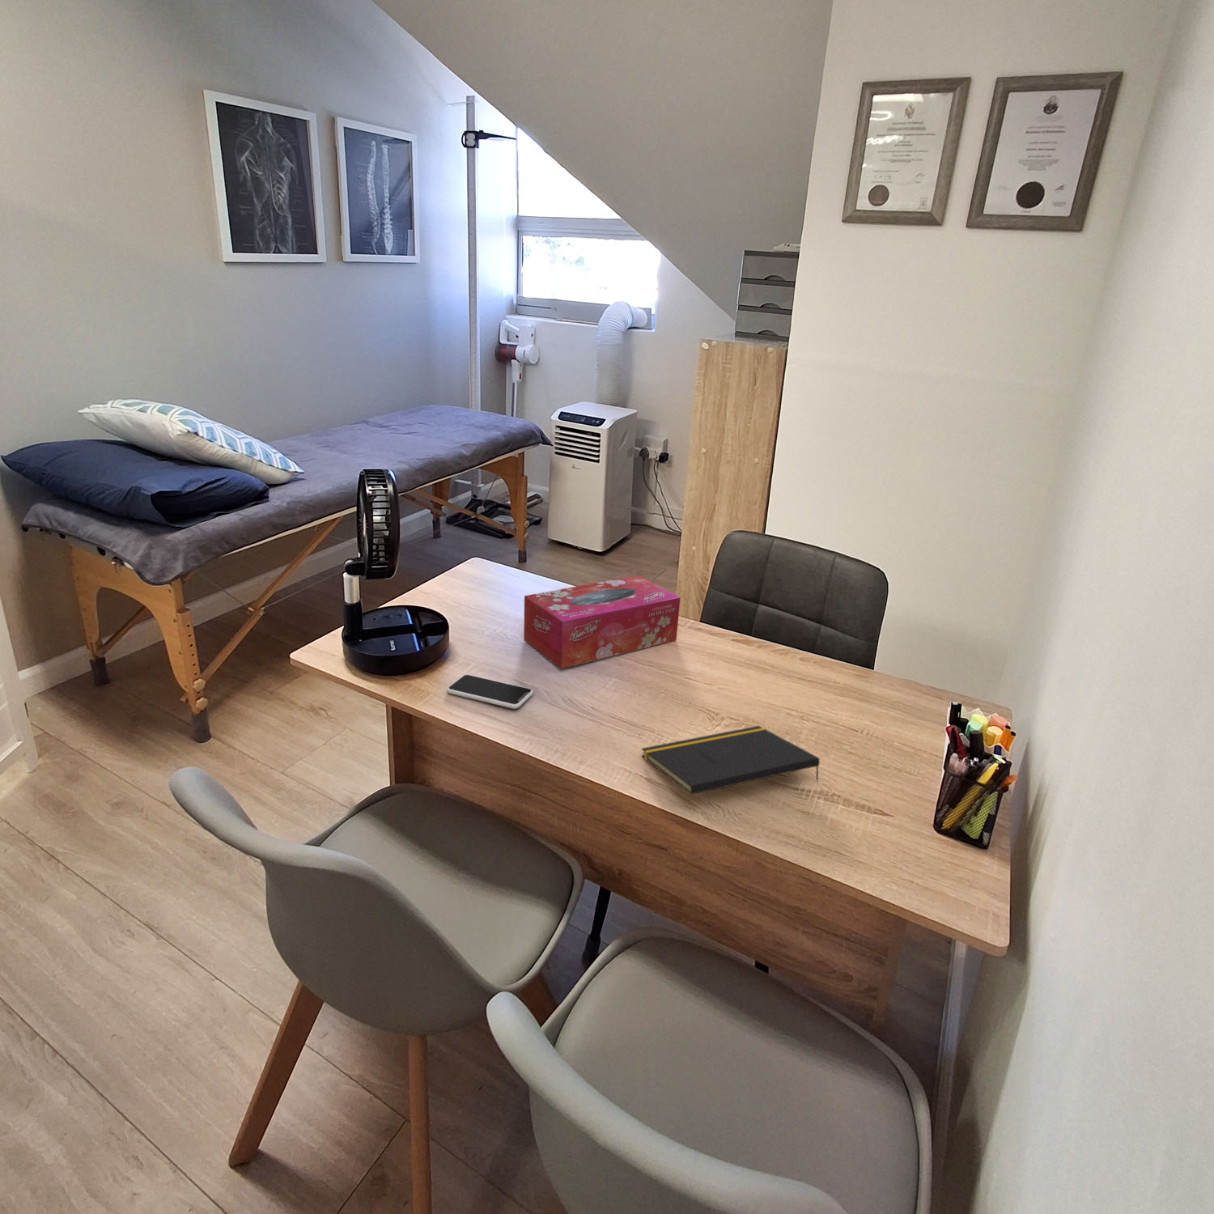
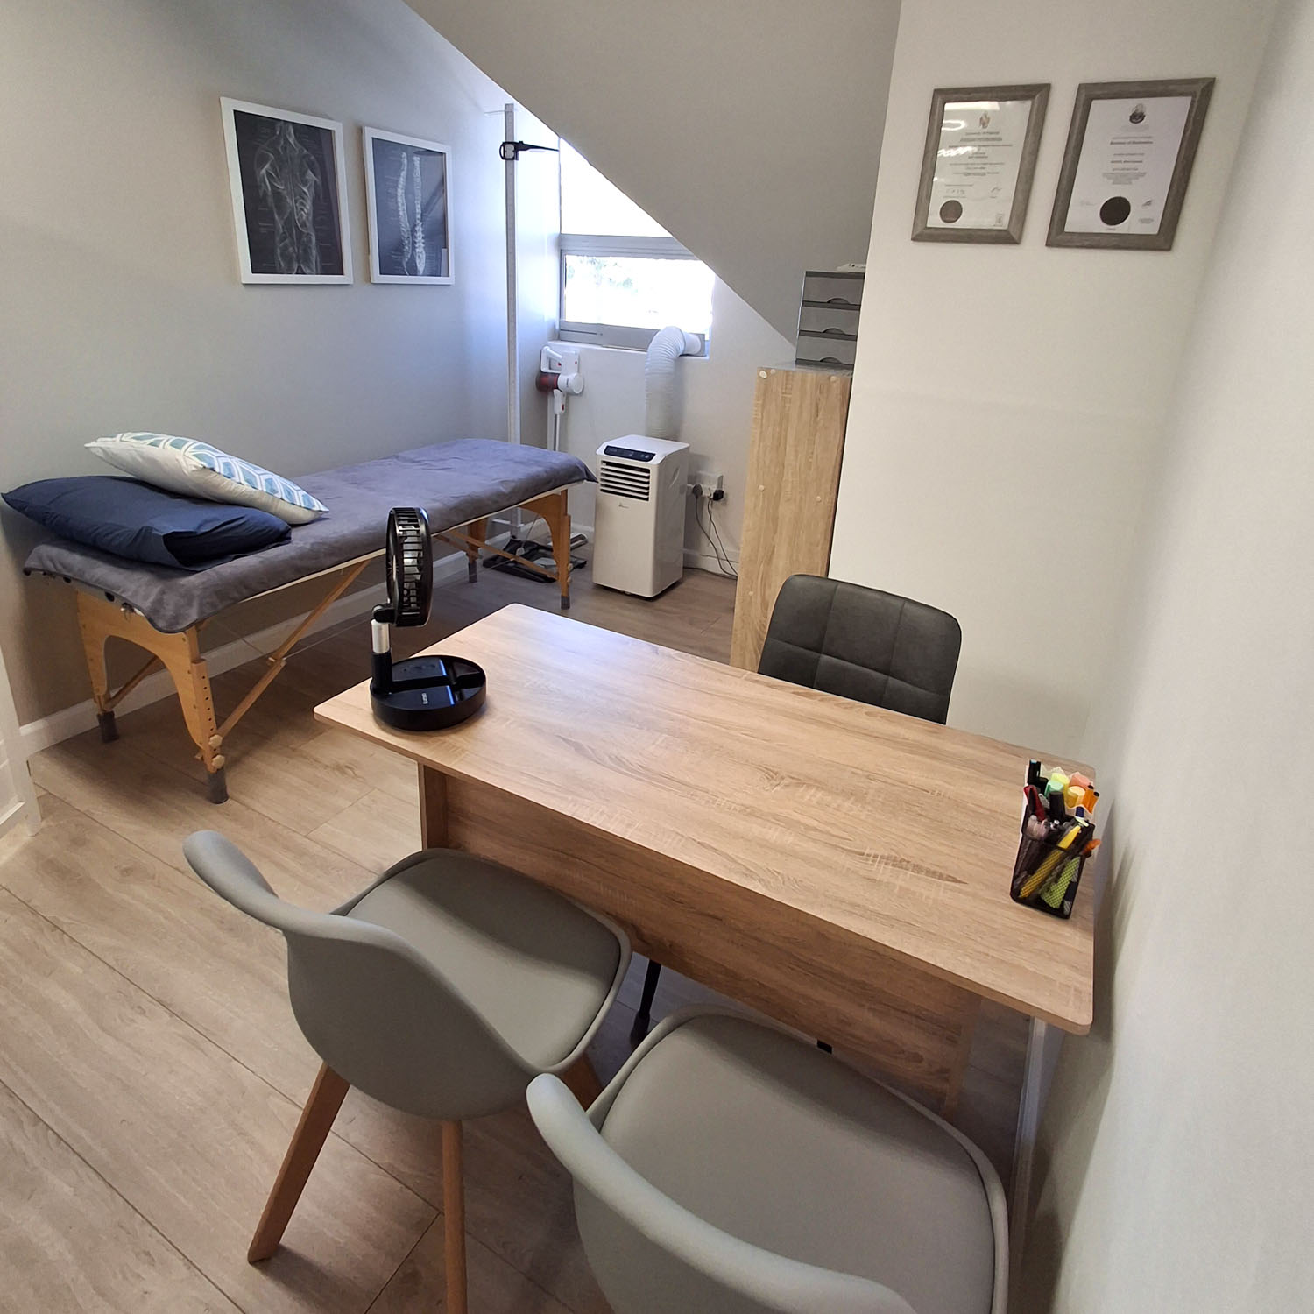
- smartphone (489, 690)
- notepad (727, 757)
- tissue box (603, 618)
